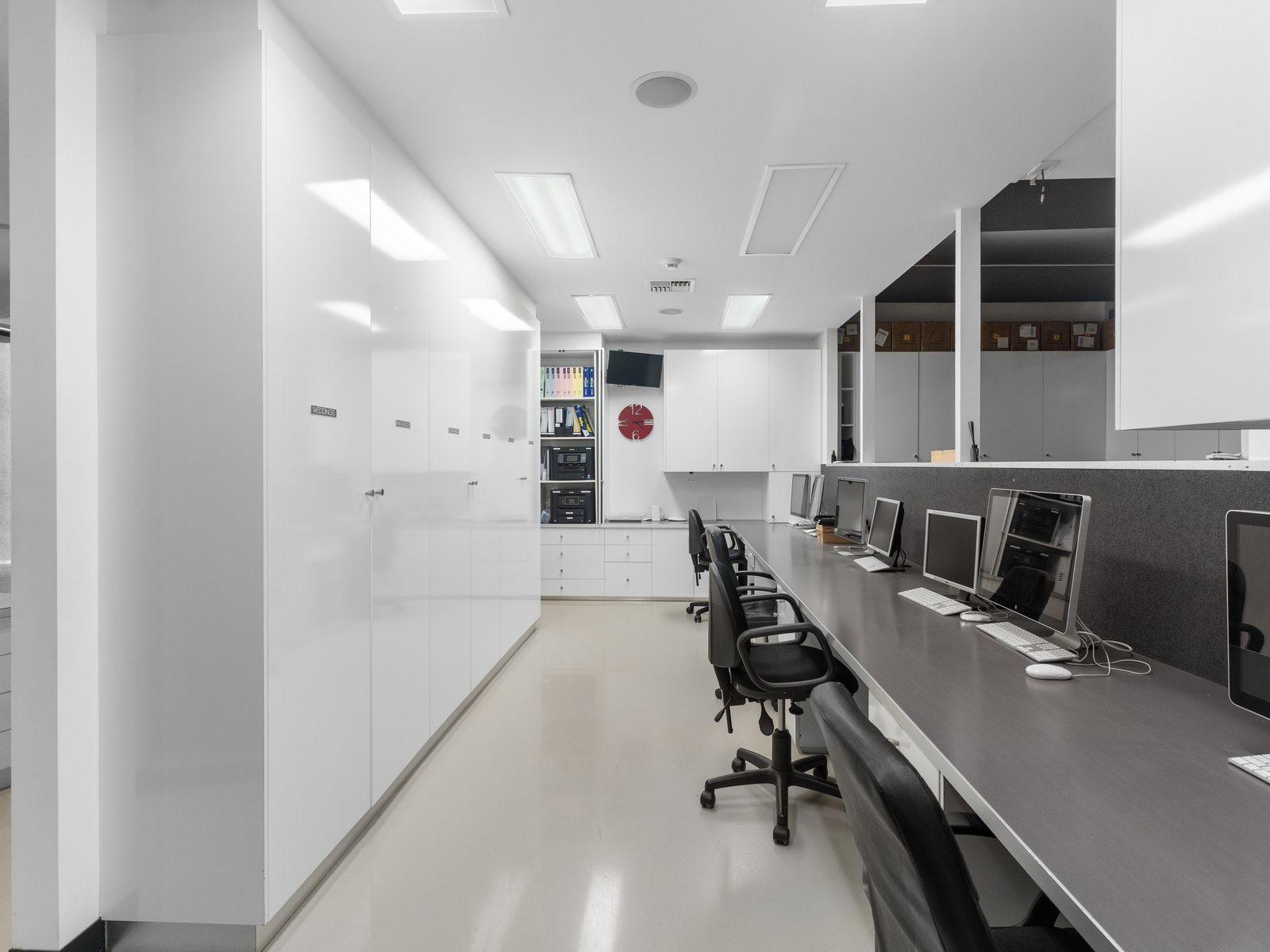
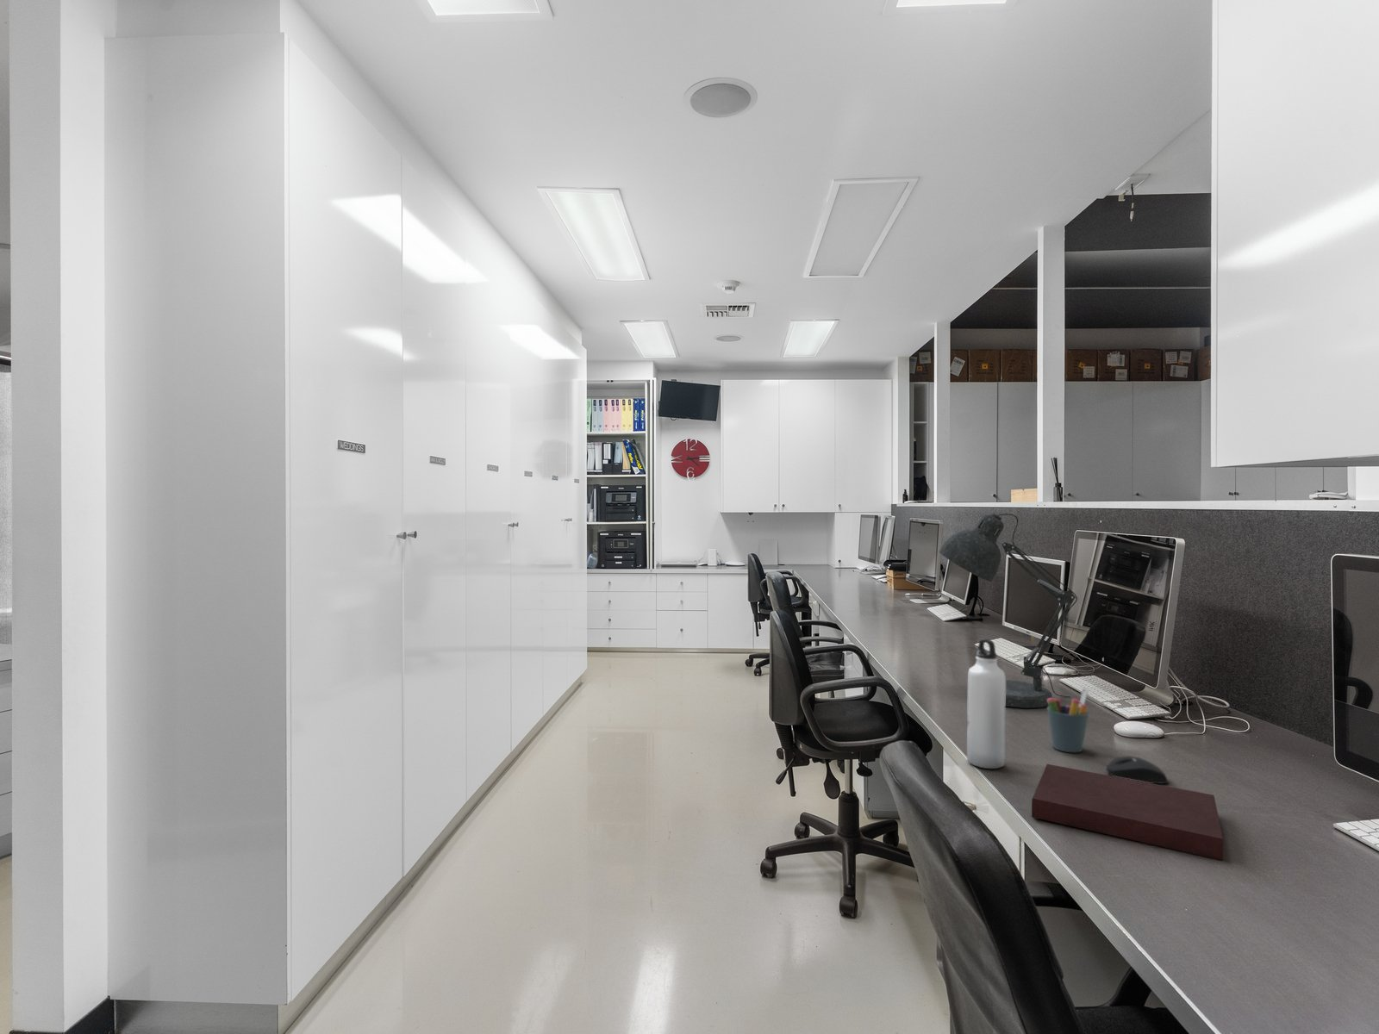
+ water bottle (986, 701)
+ notebook (1123, 806)
+ mouse (1137, 768)
+ pen holder (1067, 719)
+ desk lamp (991, 581)
